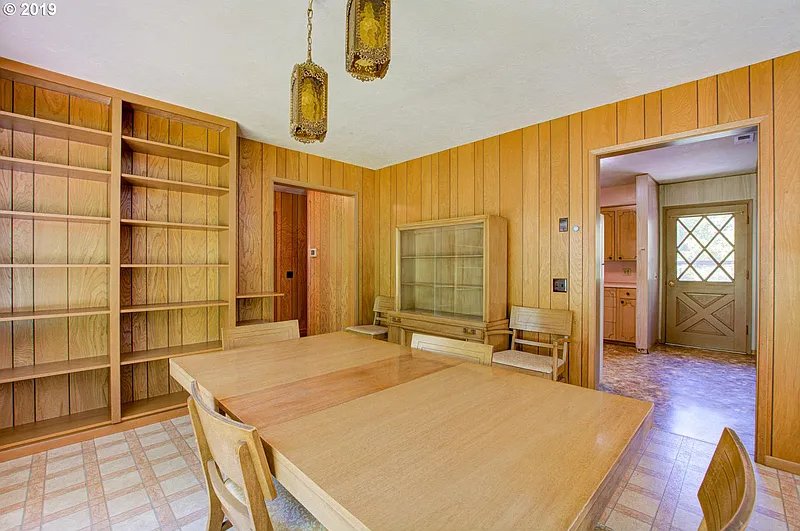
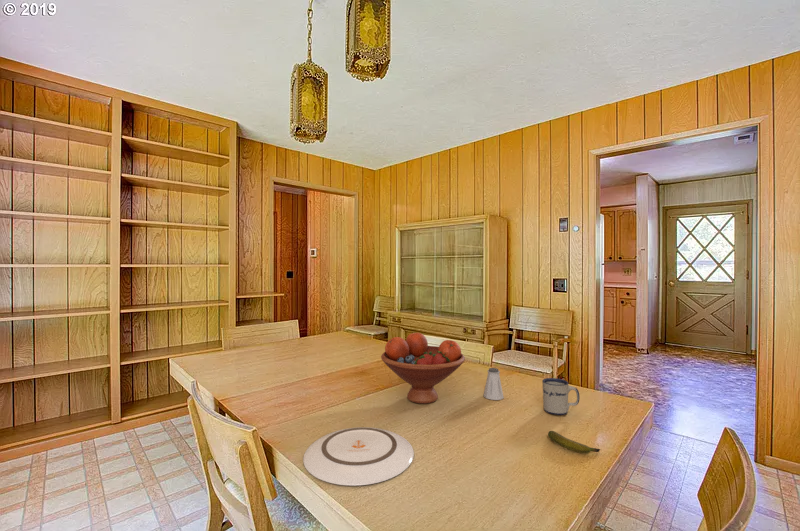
+ mug (560, 397)
+ fruit bowl (422, 368)
+ banana (572, 441)
+ plate (359, 448)
+ saltshaker (493, 382)
